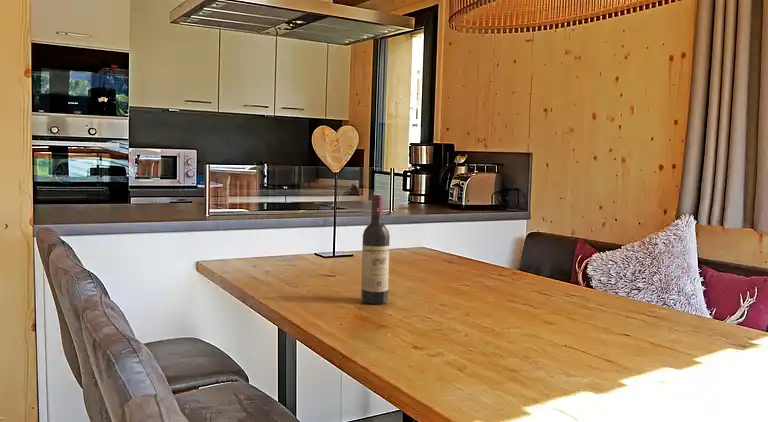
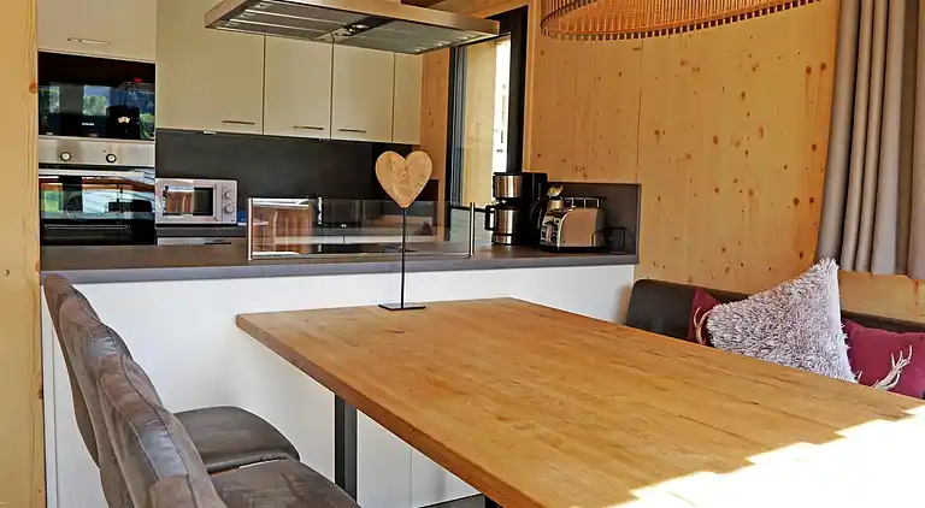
- wine bottle (375, 248)
